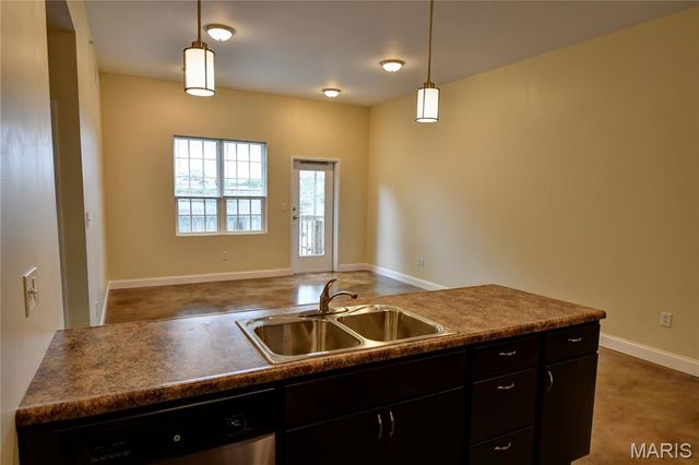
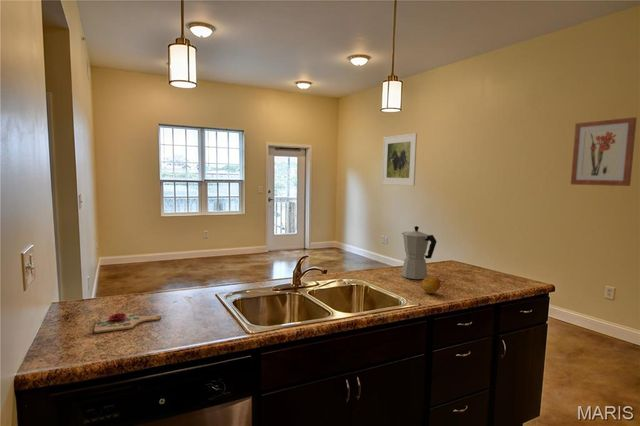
+ cutting board (129, 318)
+ wall art (601, 153)
+ moka pot (417, 251)
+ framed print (398, 160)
+ fruit (430, 284)
